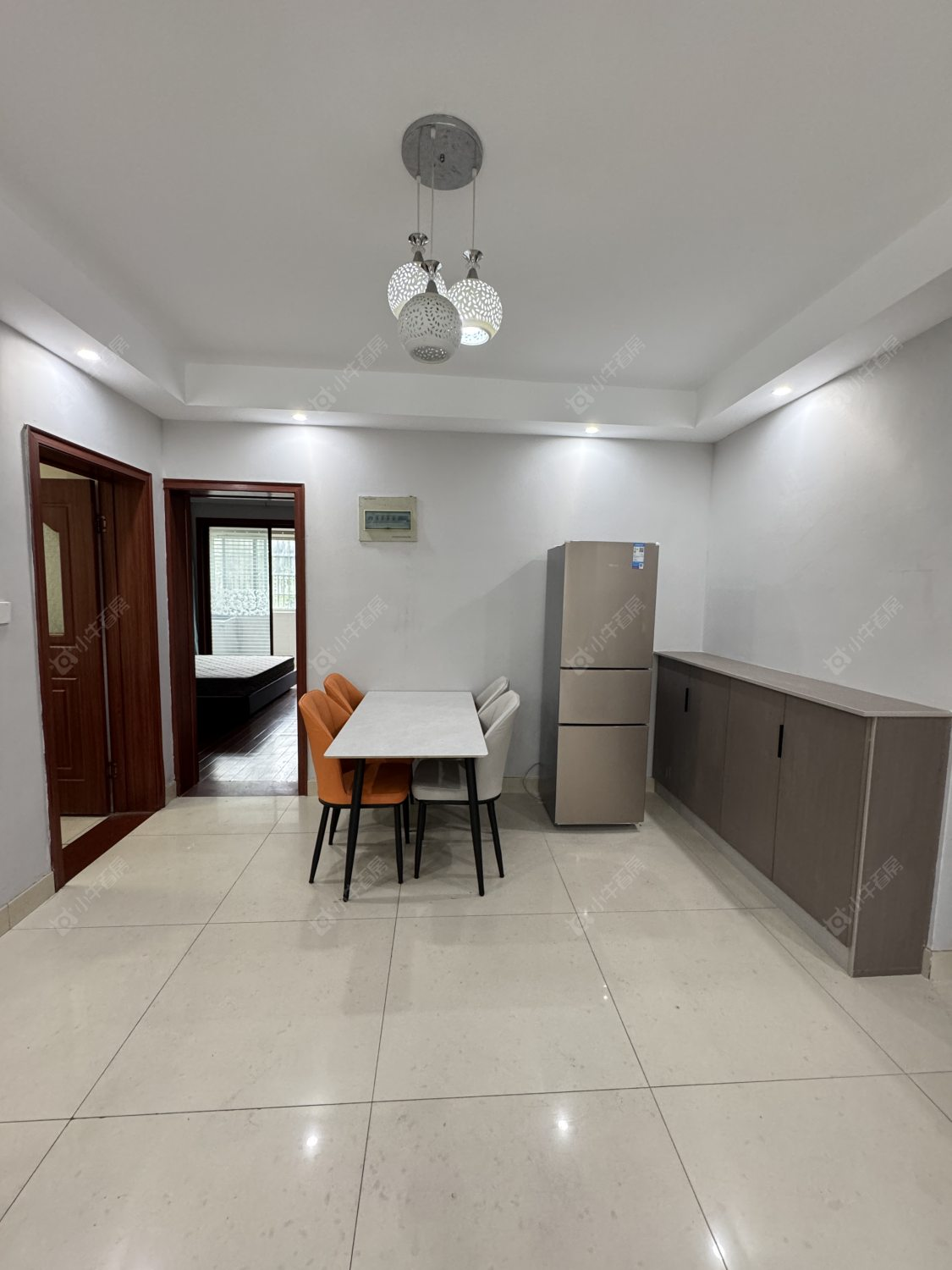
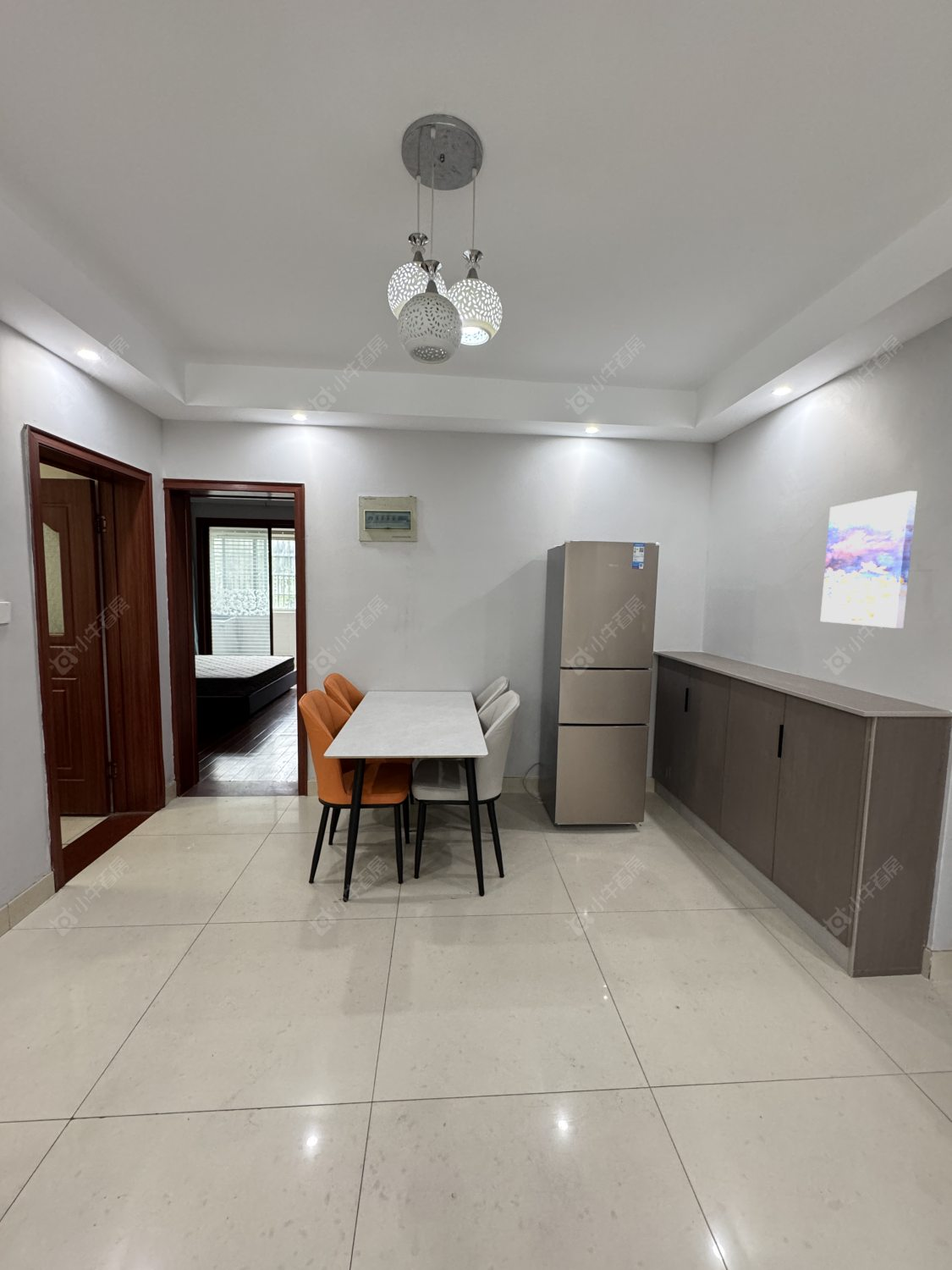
+ wall art (863, 562)
